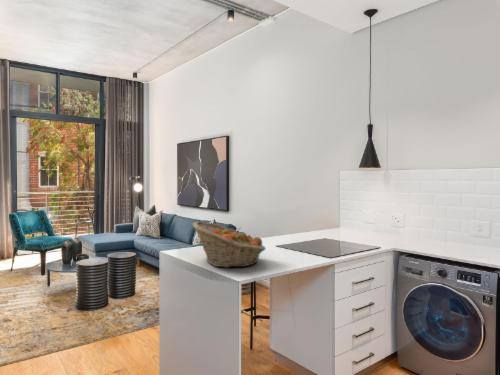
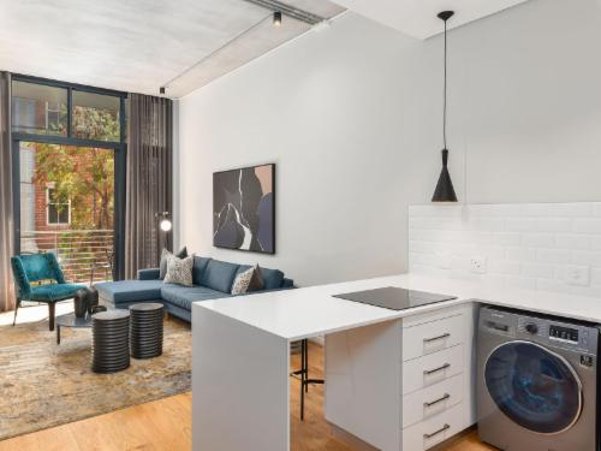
- fruit basket (228, 241)
